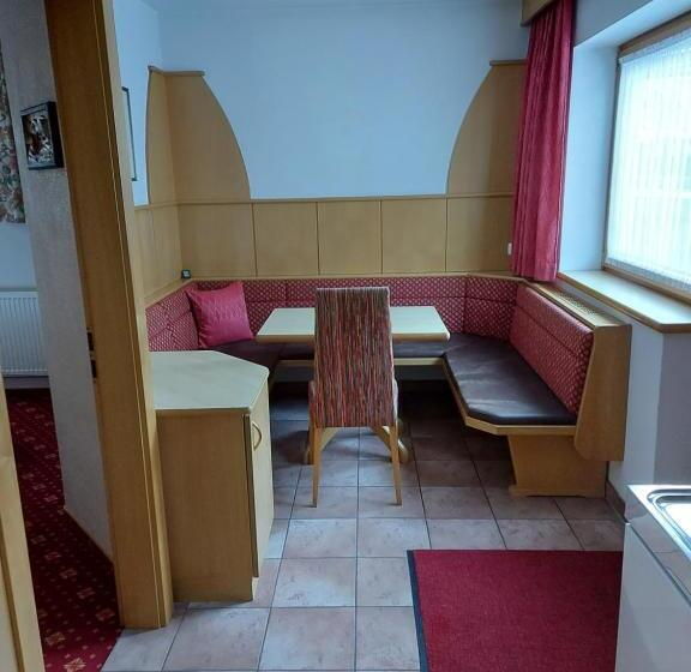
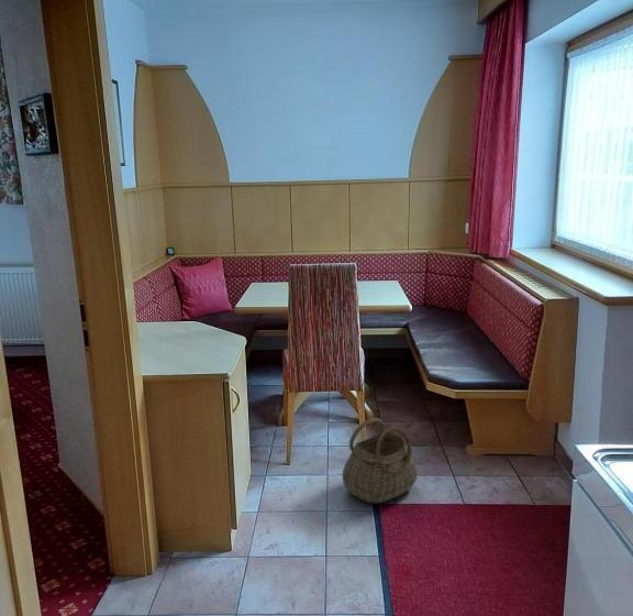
+ basket (379, 457)
